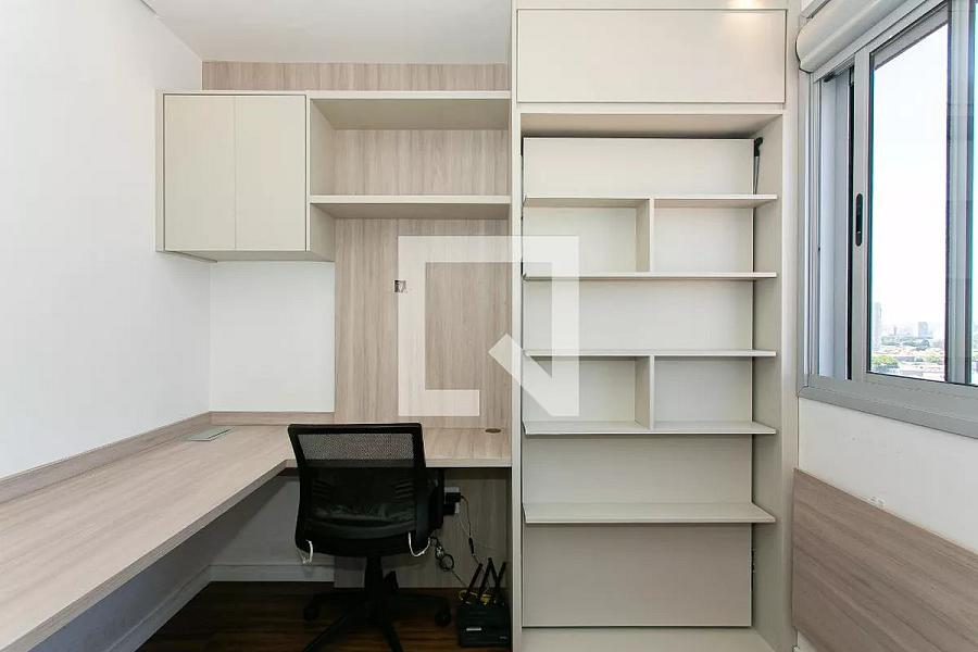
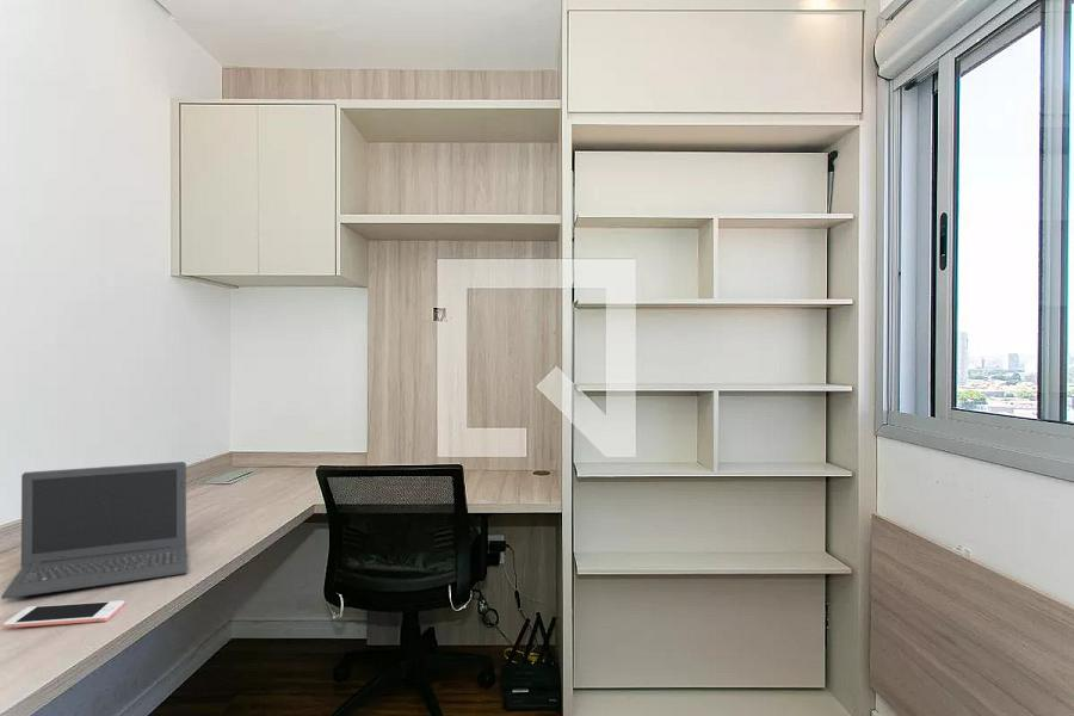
+ laptop computer (104, 523)
+ cell phone (66, 613)
